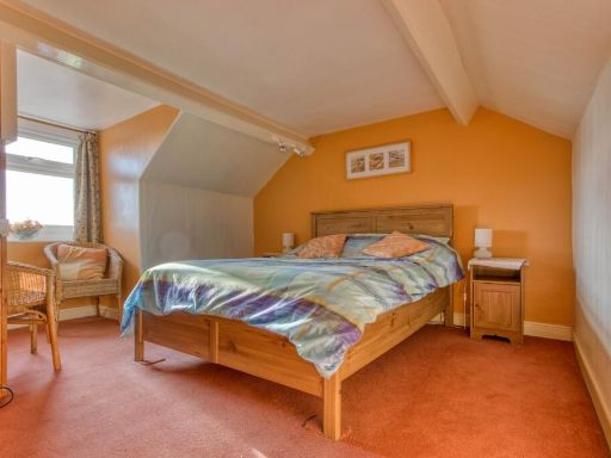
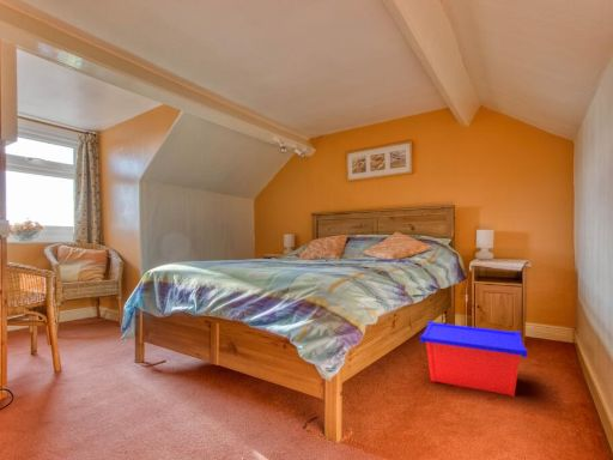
+ storage bin (471, 356)
